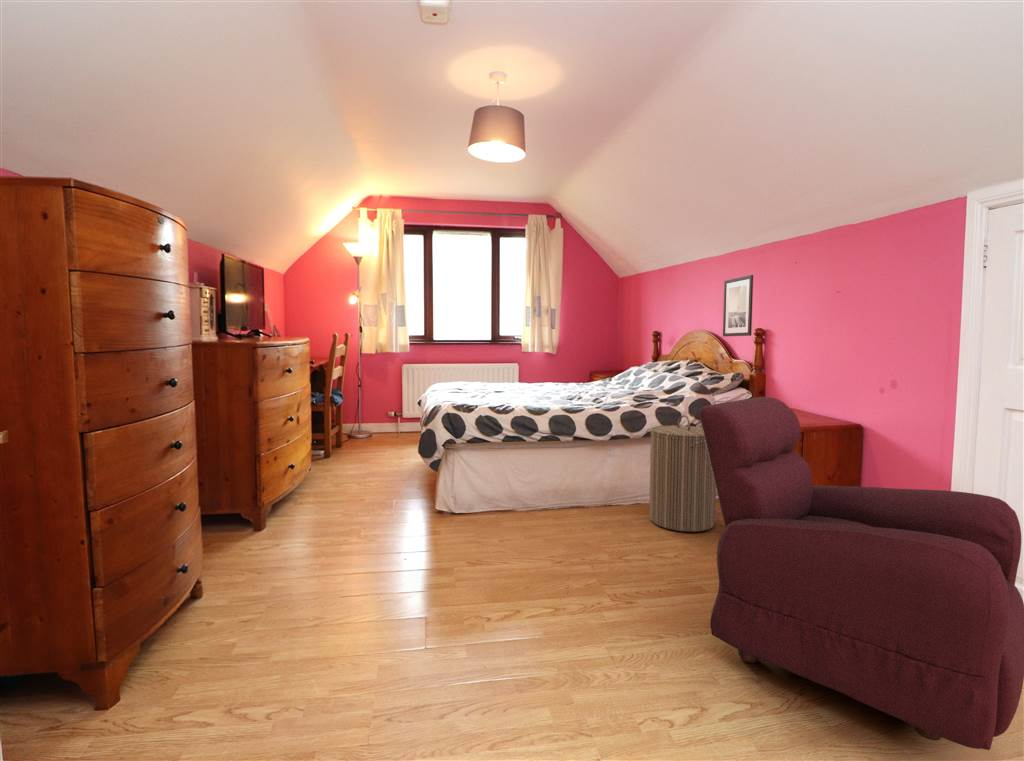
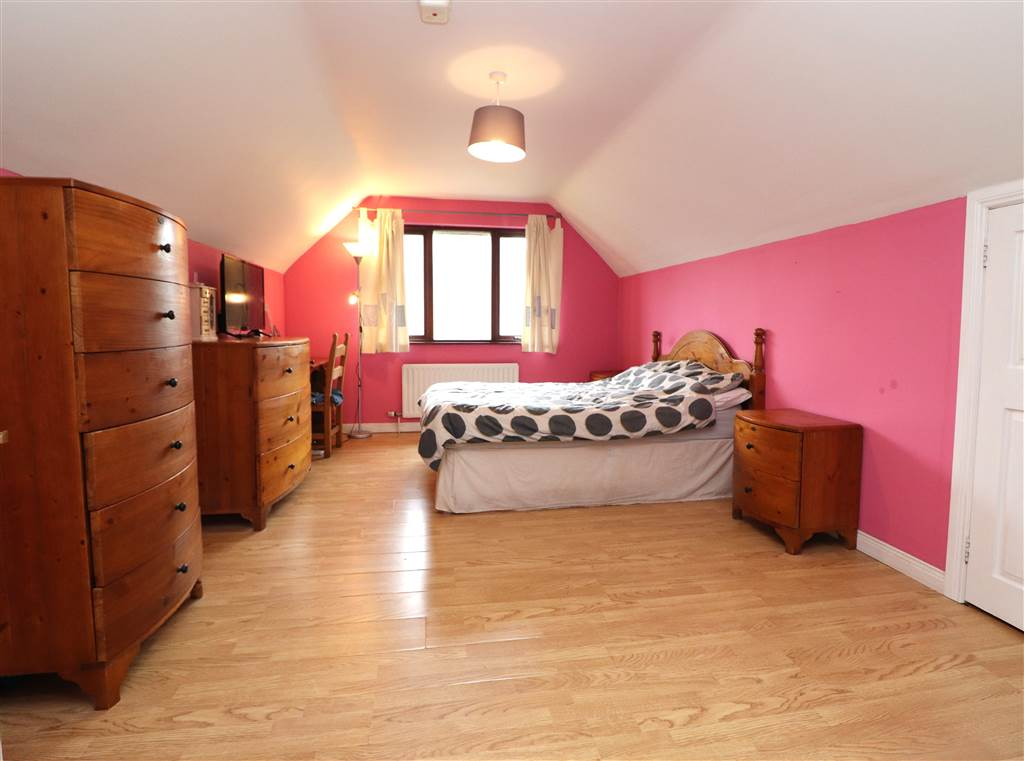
- armchair (851, 535)
- laundry hamper (682, 468)
- wall art (737, 307)
